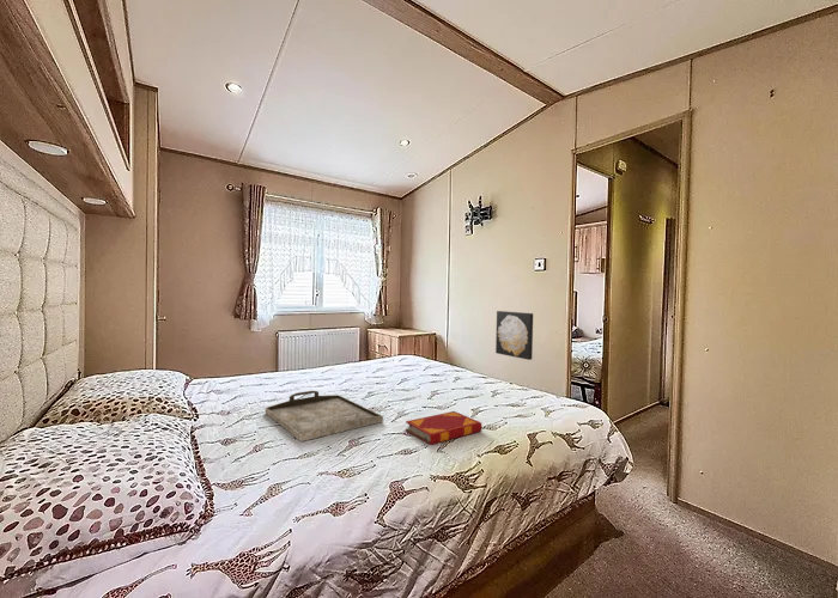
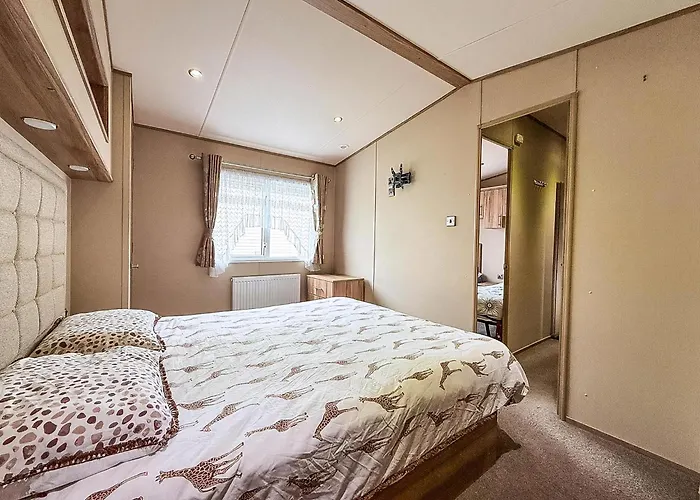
- hardback book (443, 426)
- serving tray (322, 409)
- wall art (514, 334)
